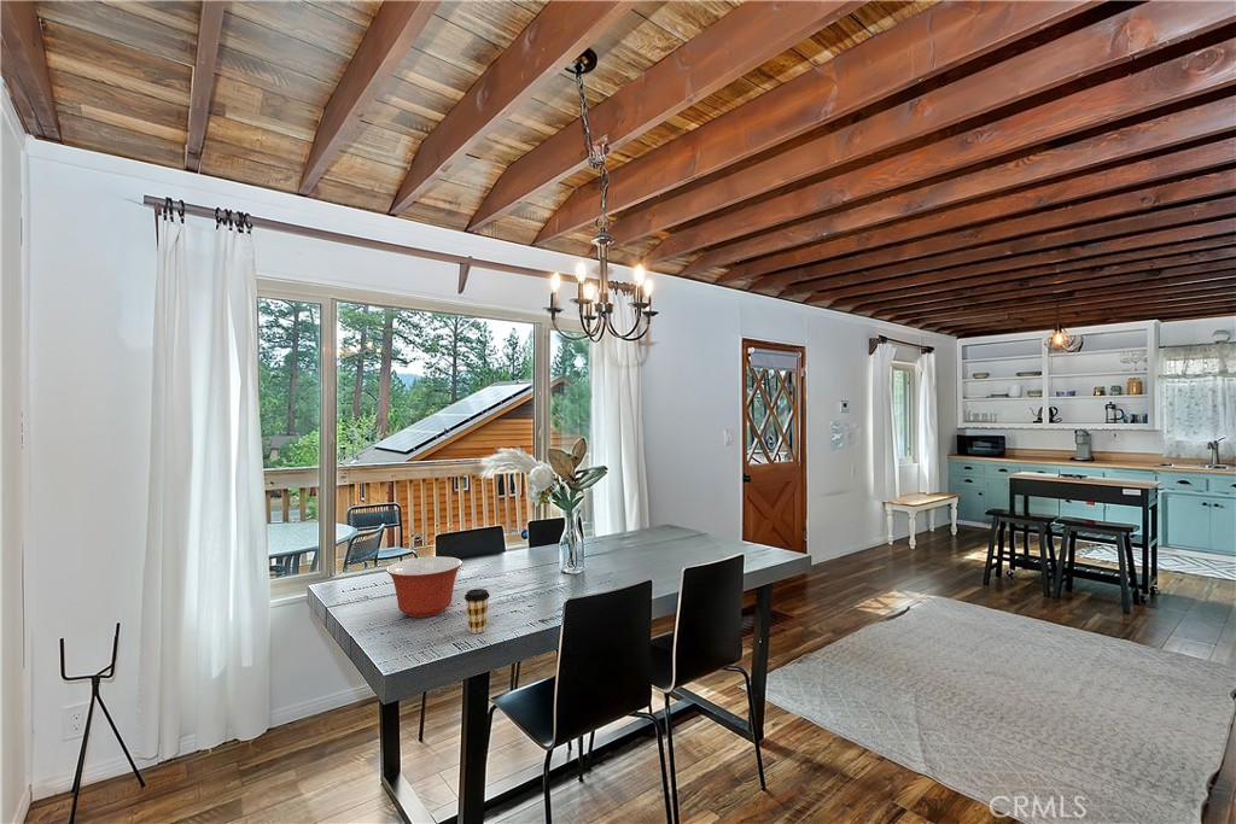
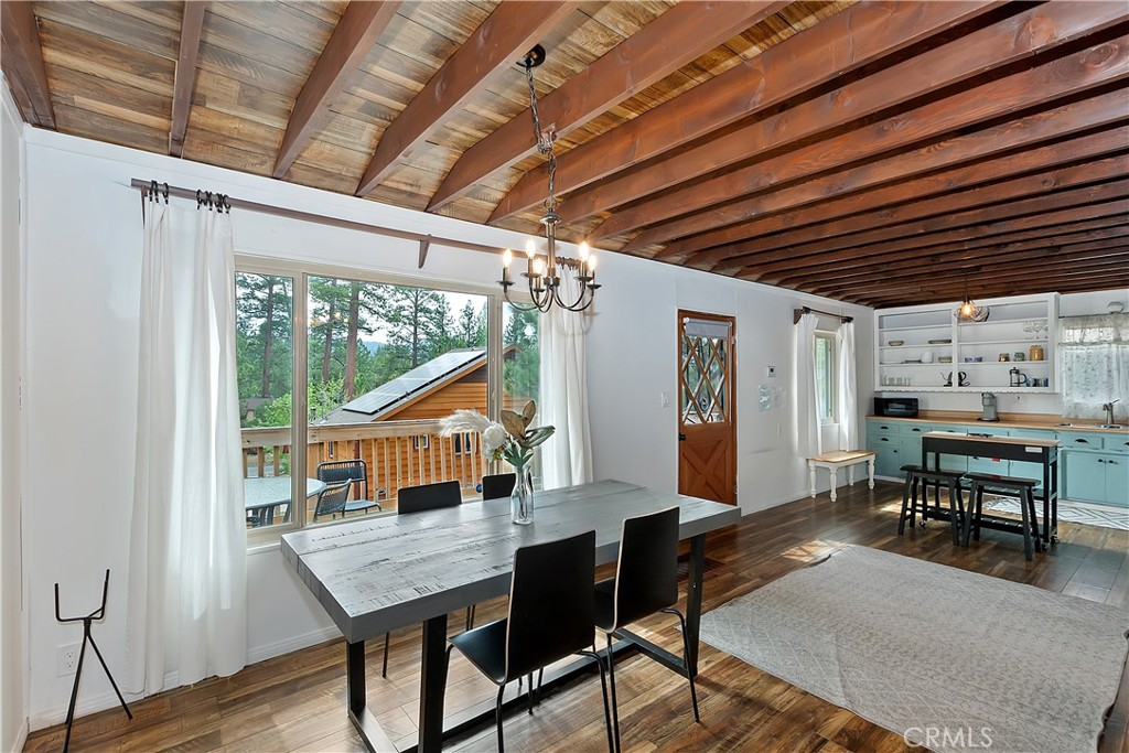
- mixing bowl (425, 588)
- coffee cup (477, 610)
